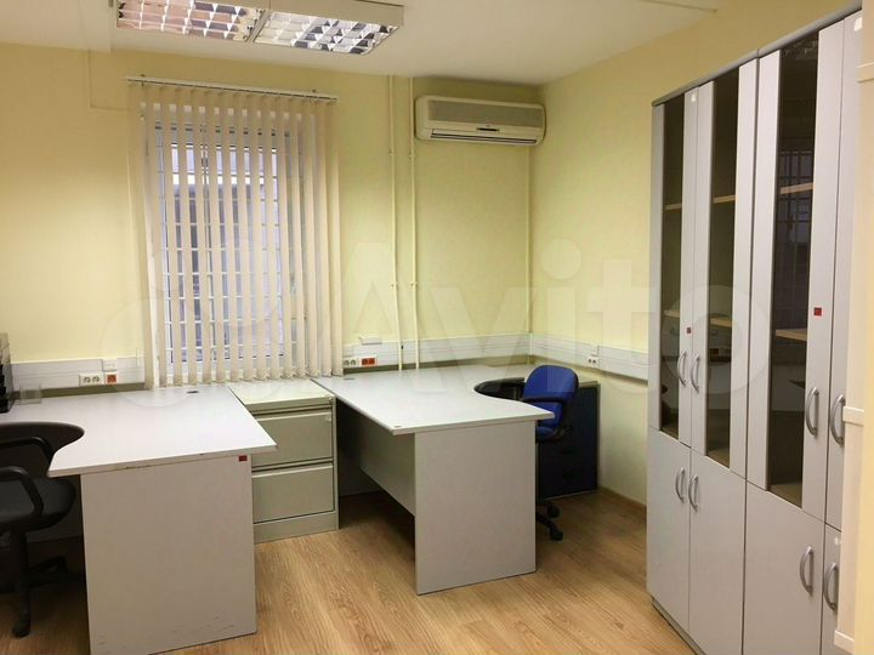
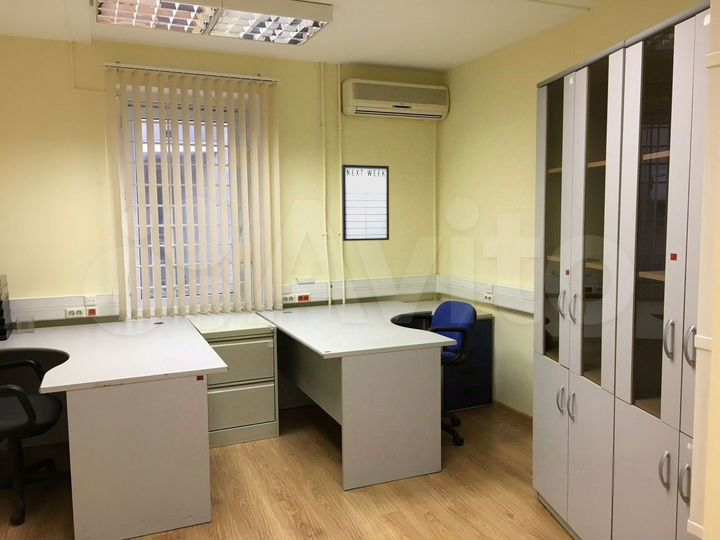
+ writing board (366, 203)
